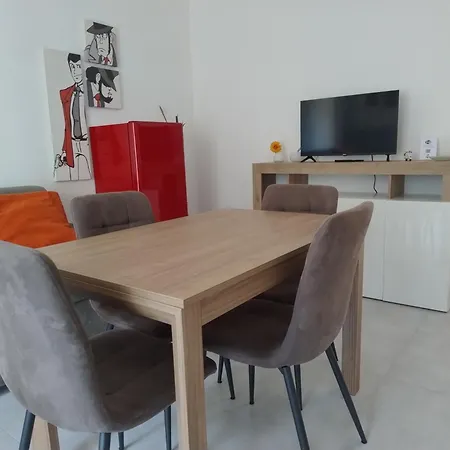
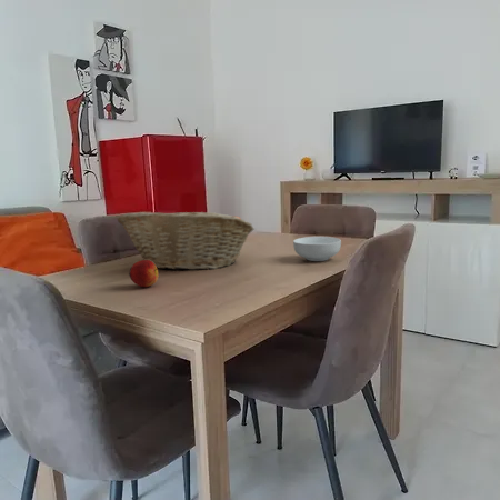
+ apple (143, 273)
+ cereal bowl (317, 249)
+ fruit basket (186, 234)
